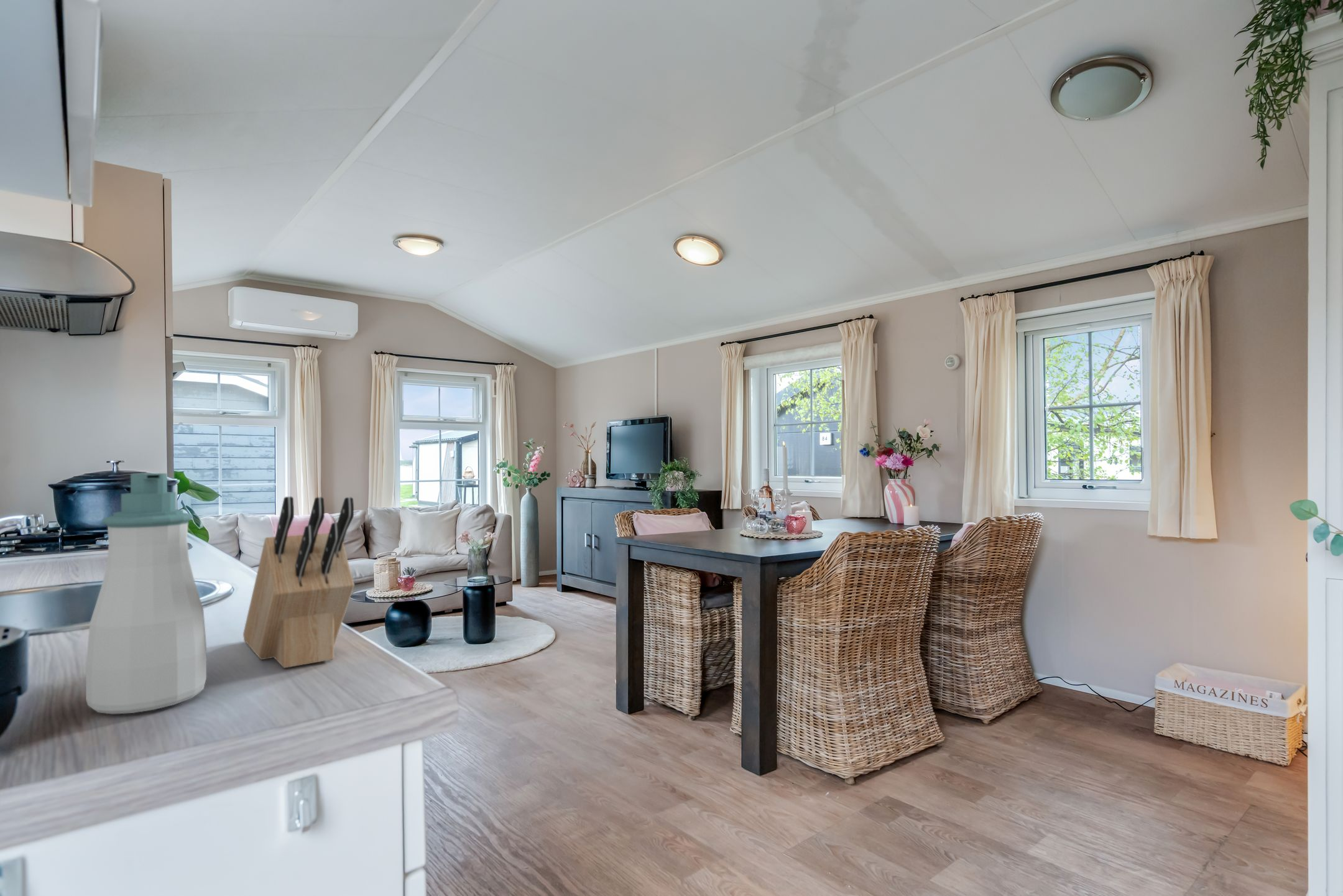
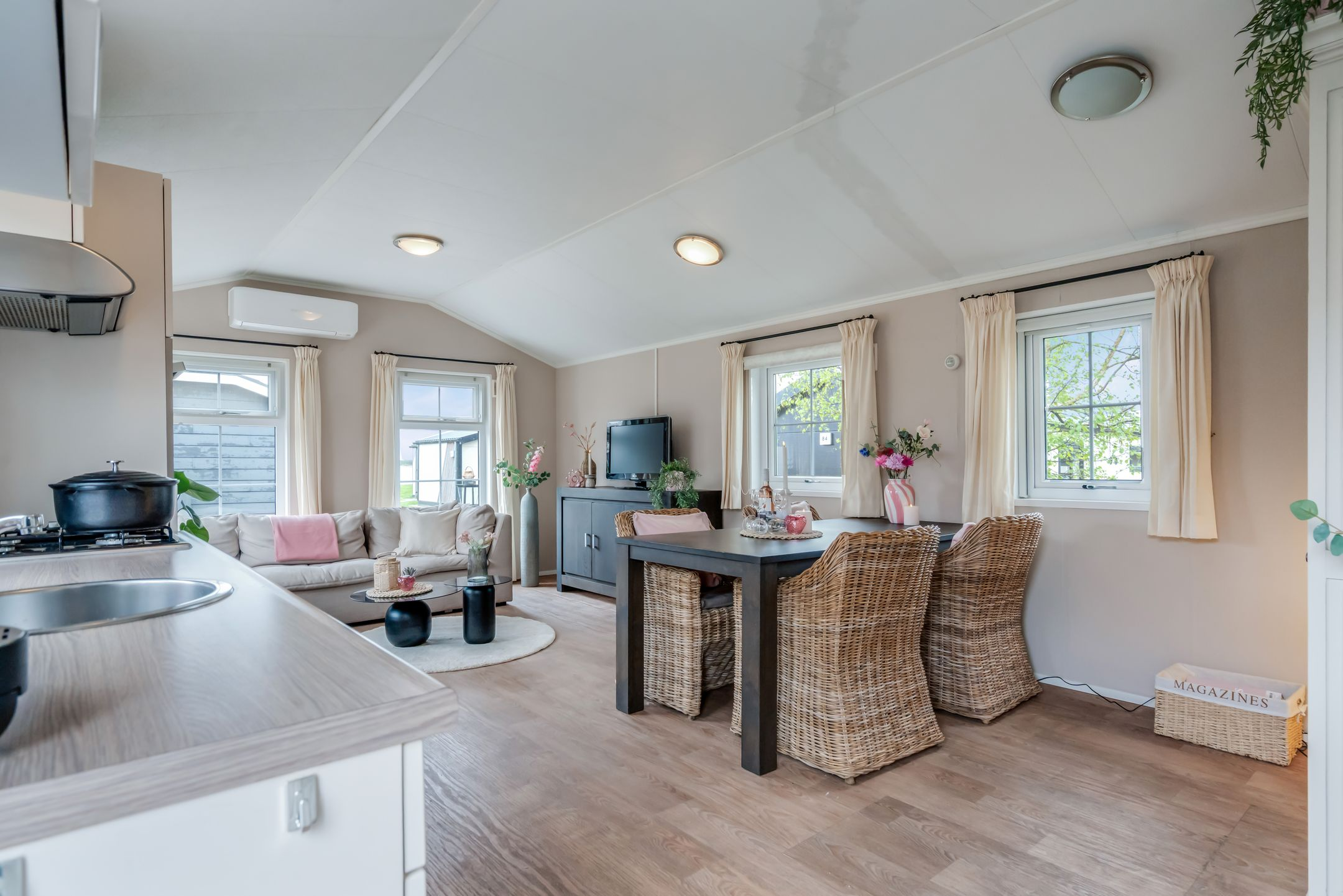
- soap bottle (149, 586)
- knife block (298, 573)
